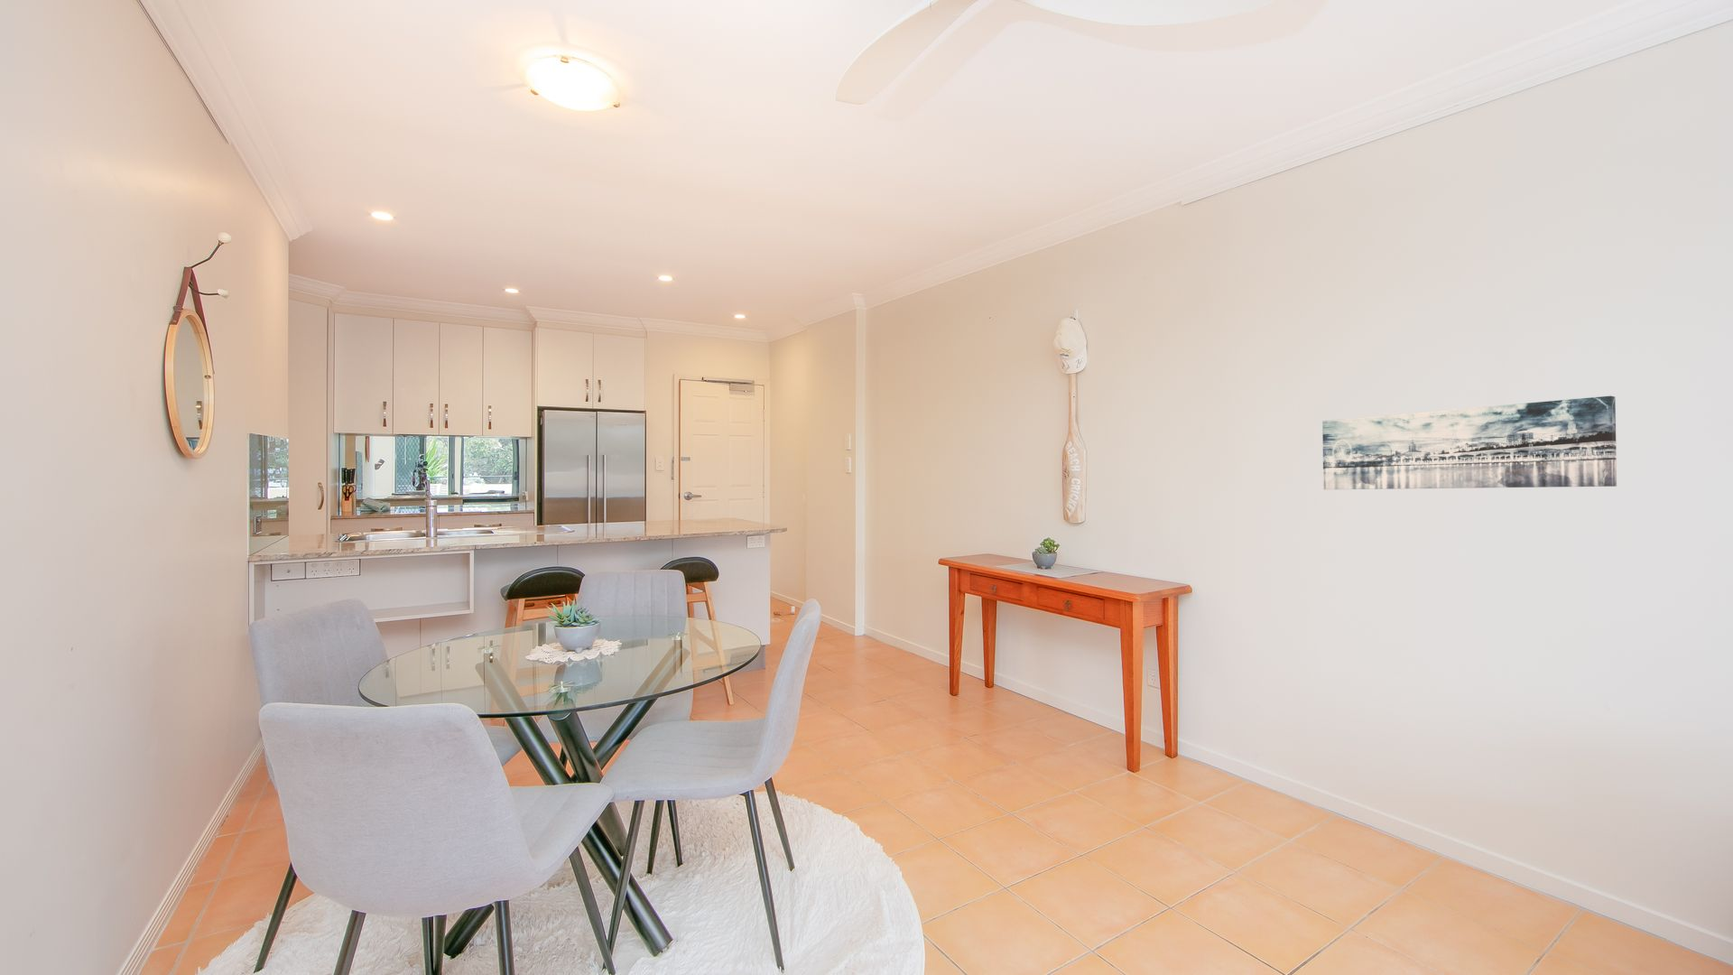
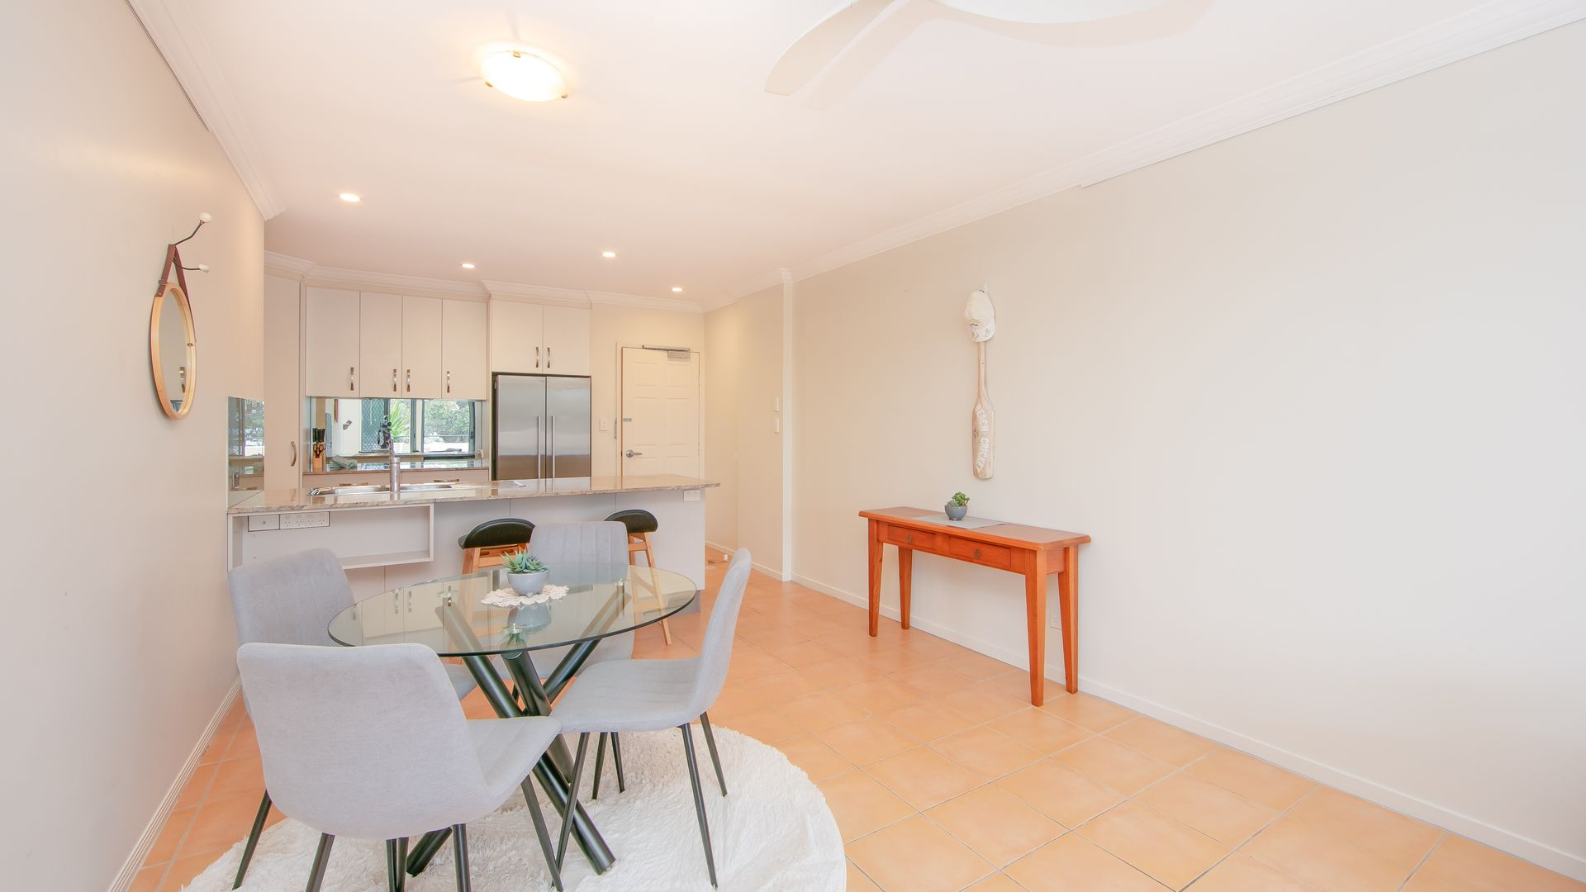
- wall art (1450, 449)
